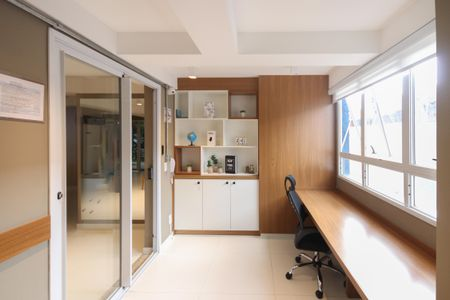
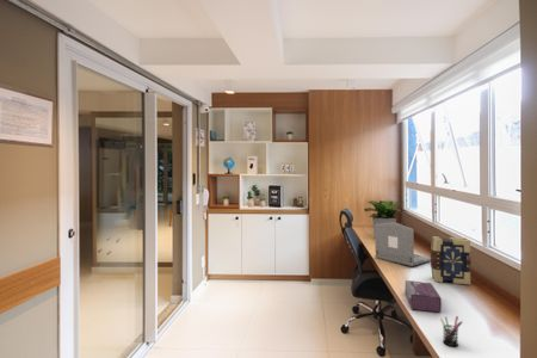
+ book (449, 259)
+ potted plant (387, 220)
+ pen holder (450, 329)
+ laptop (403, 240)
+ tissue box (421, 295)
